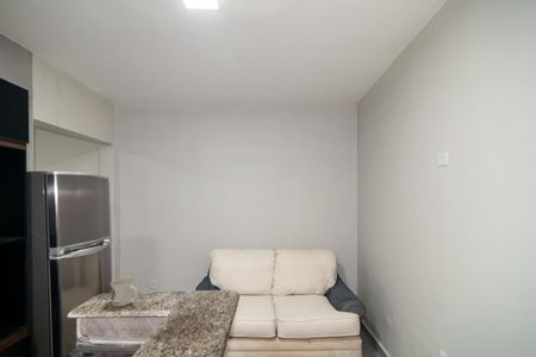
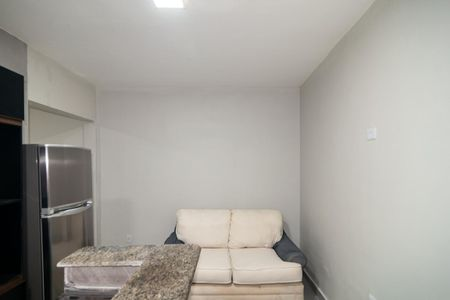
- mug (126, 292)
